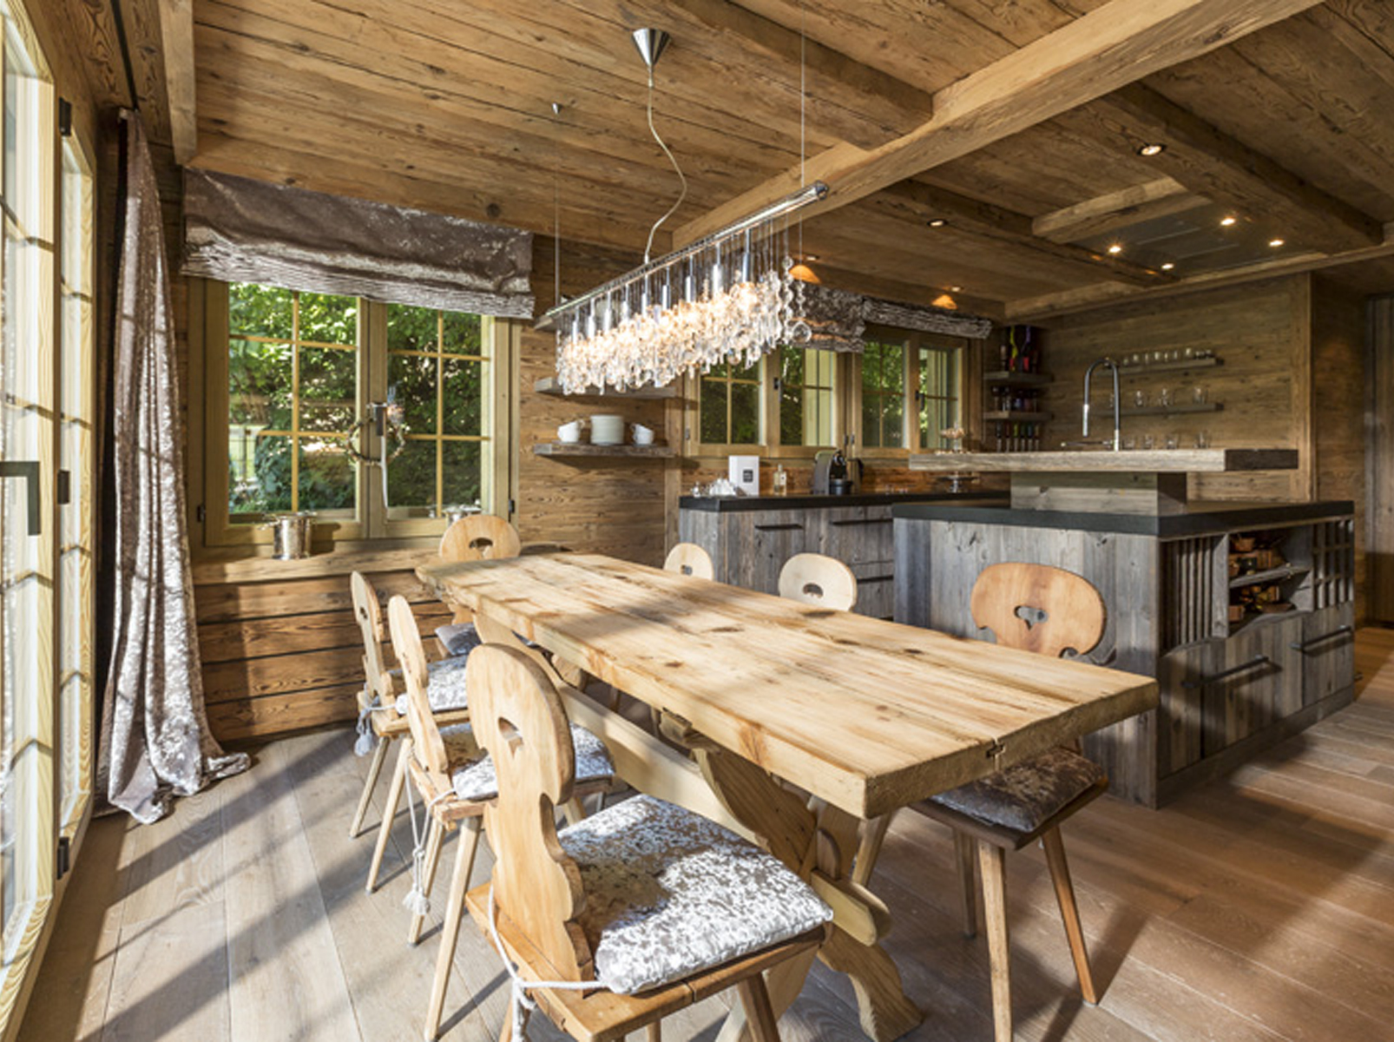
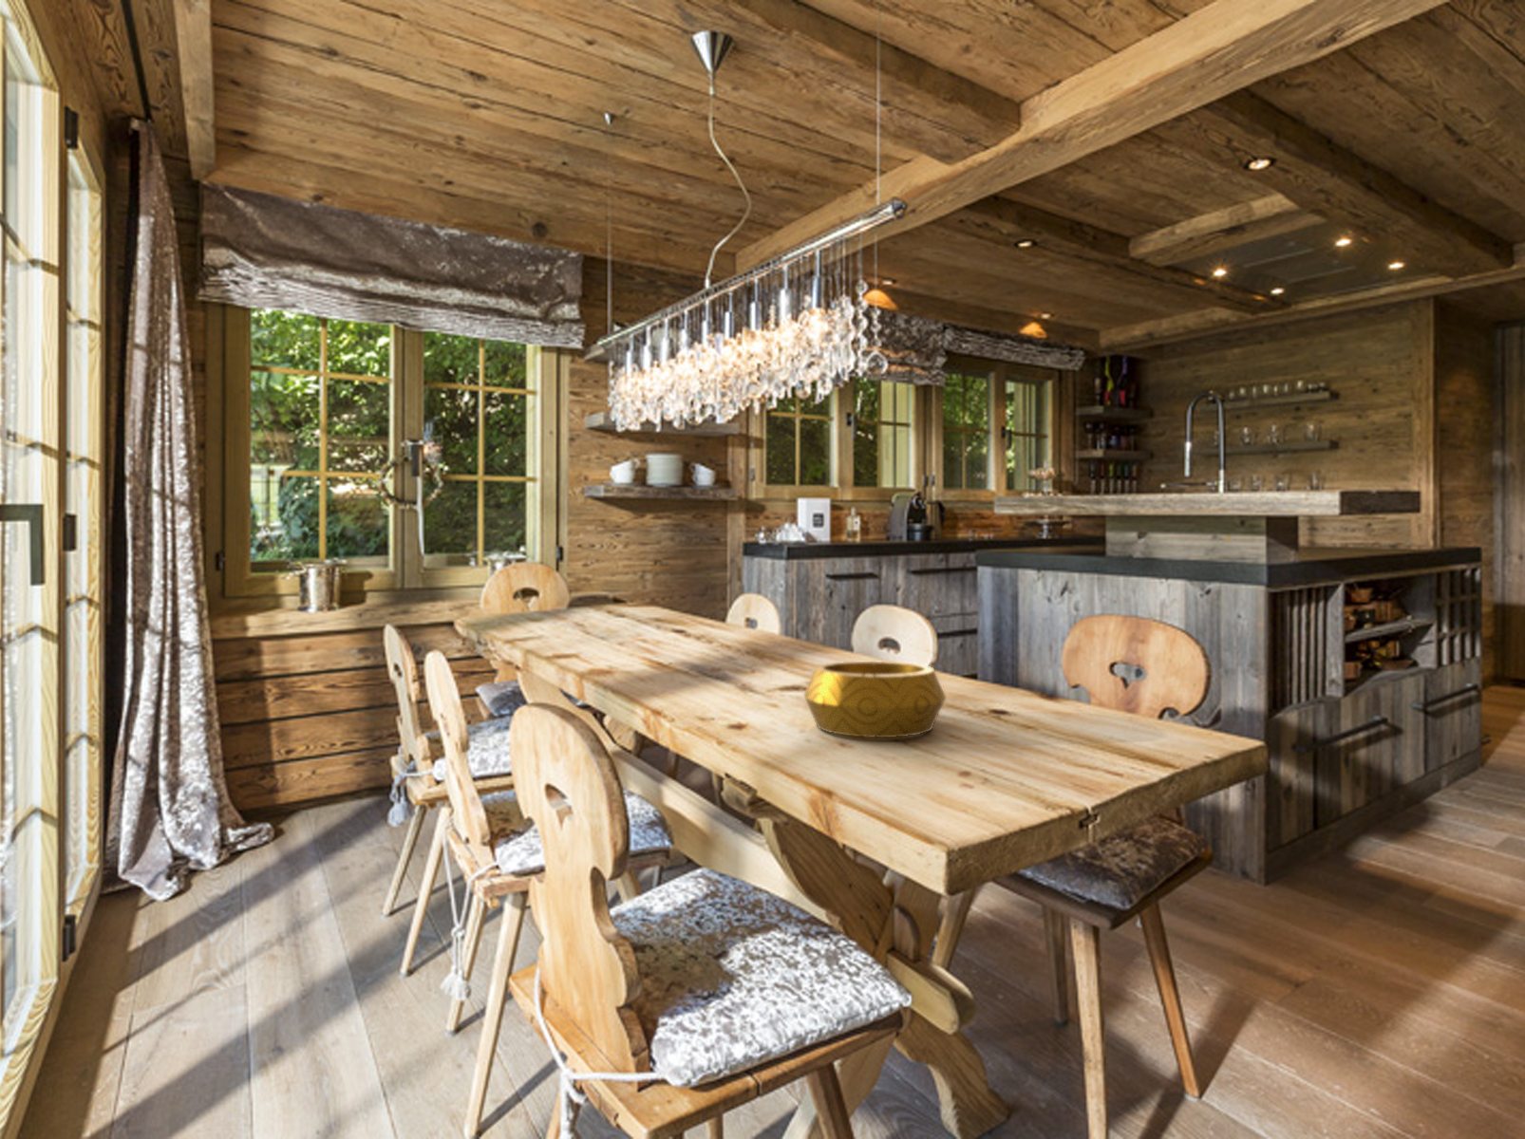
+ decorative bowl (874, 696)
